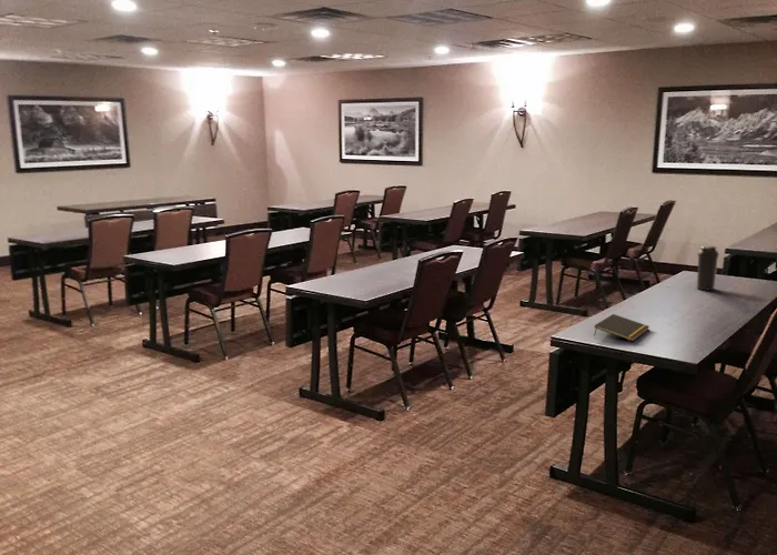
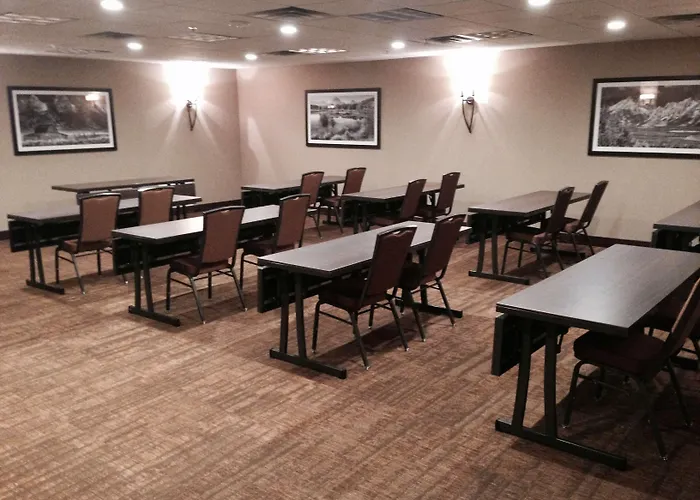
- water bottle (707, 268)
- notepad (622, 326)
